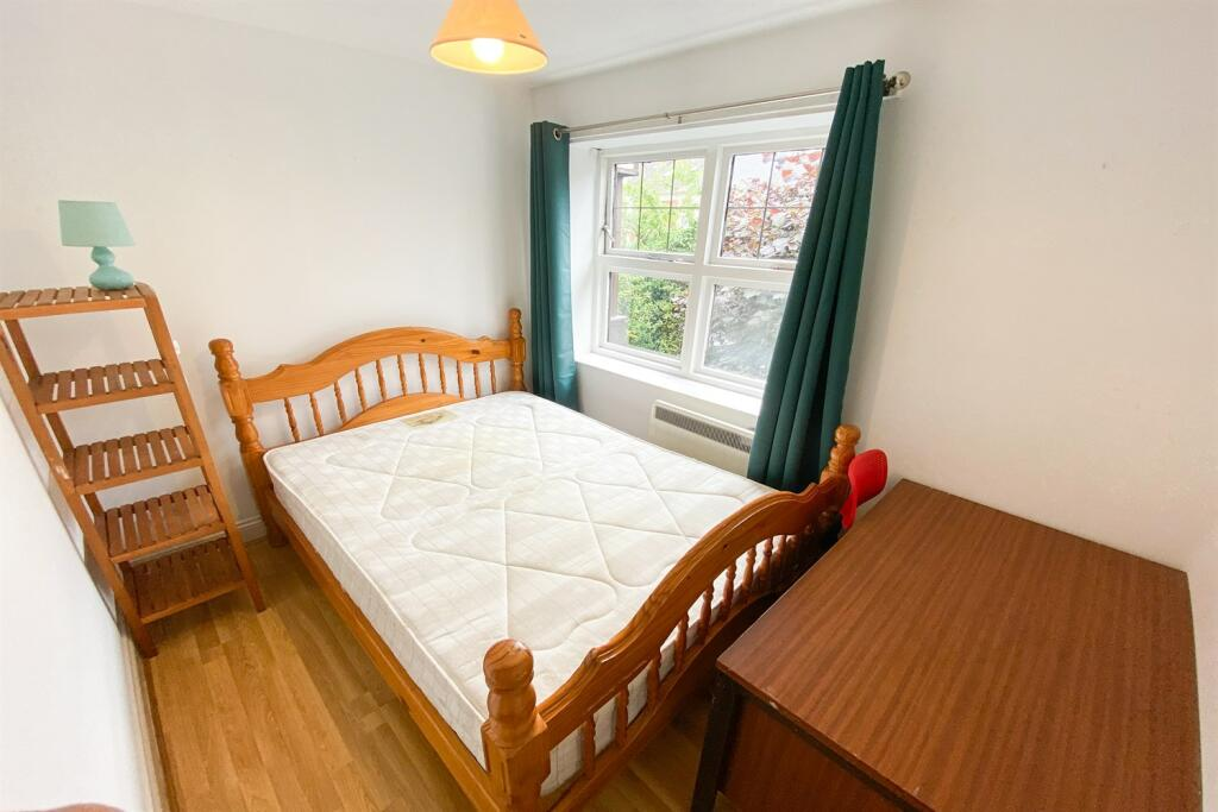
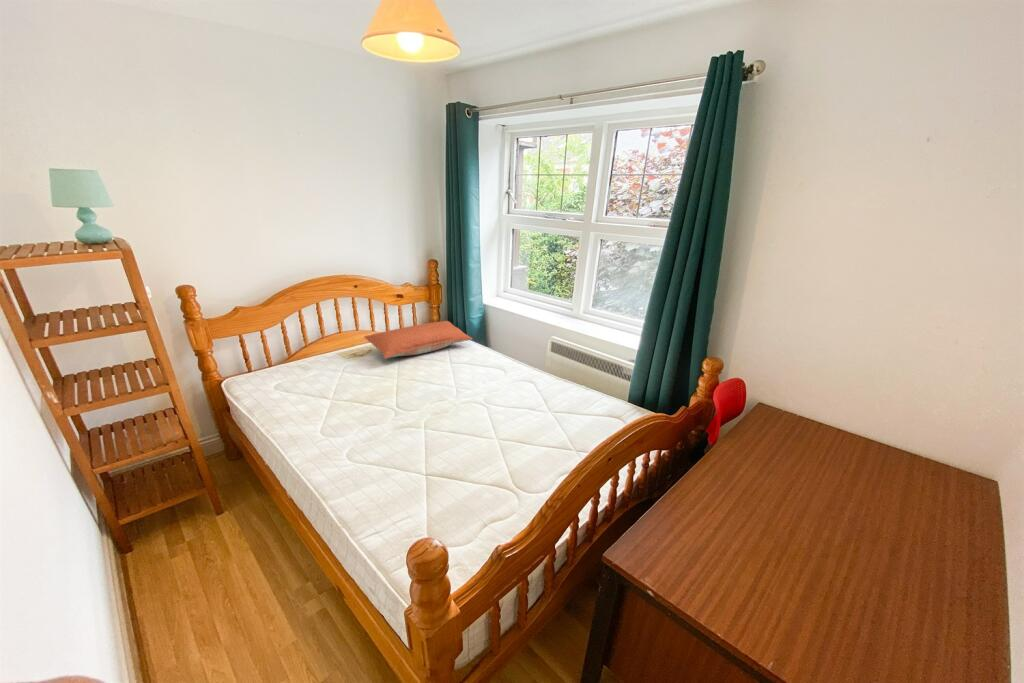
+ pillow (420, 338)
